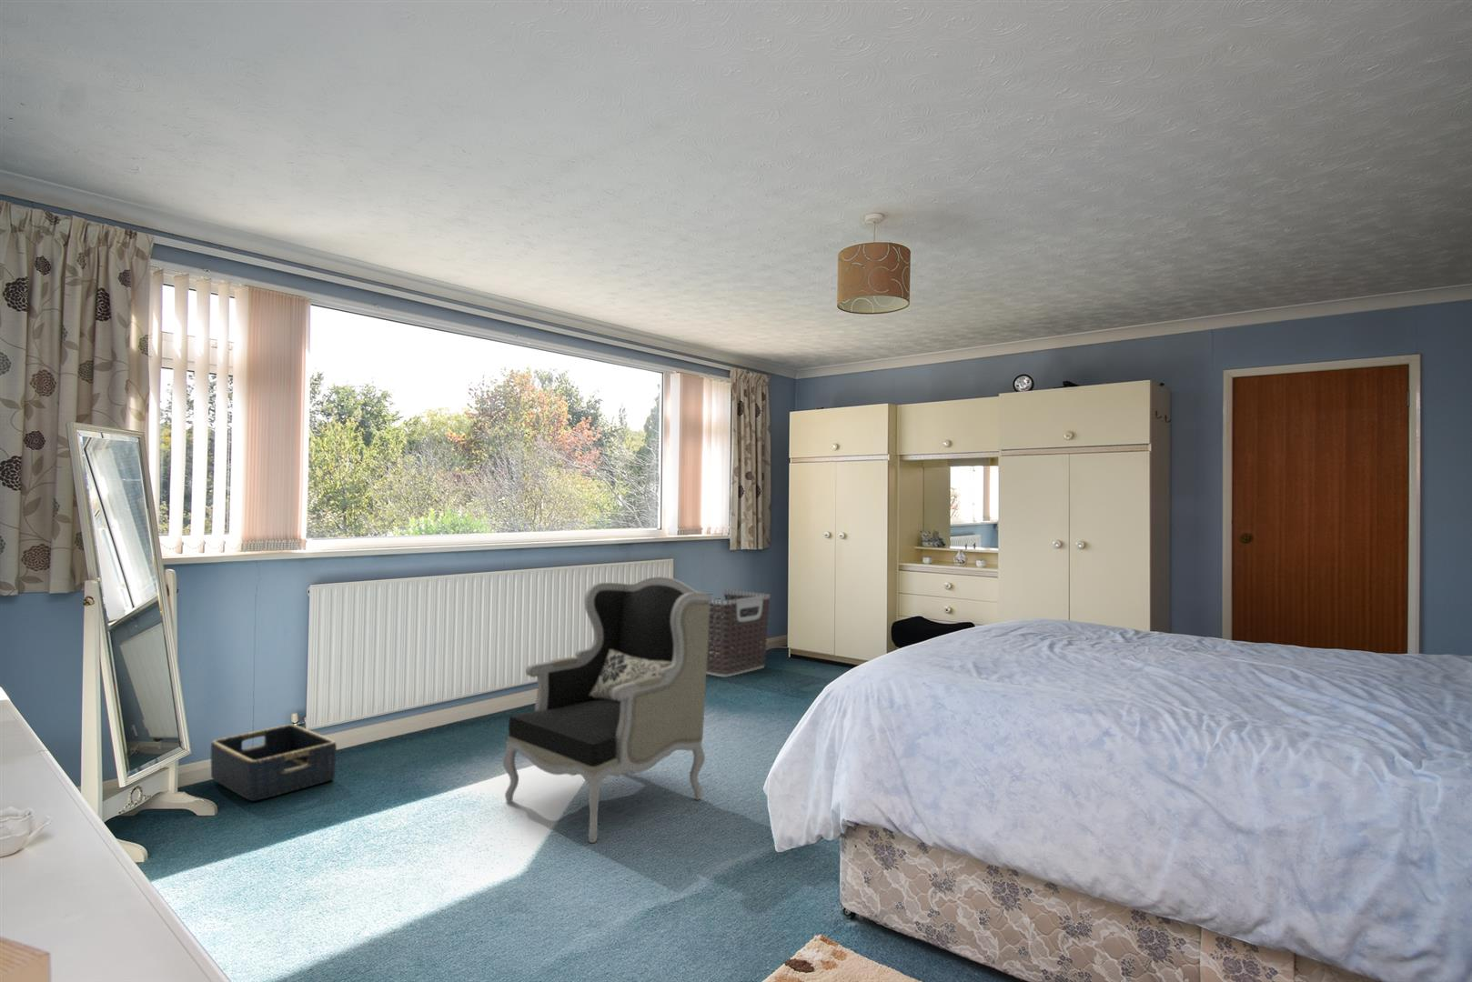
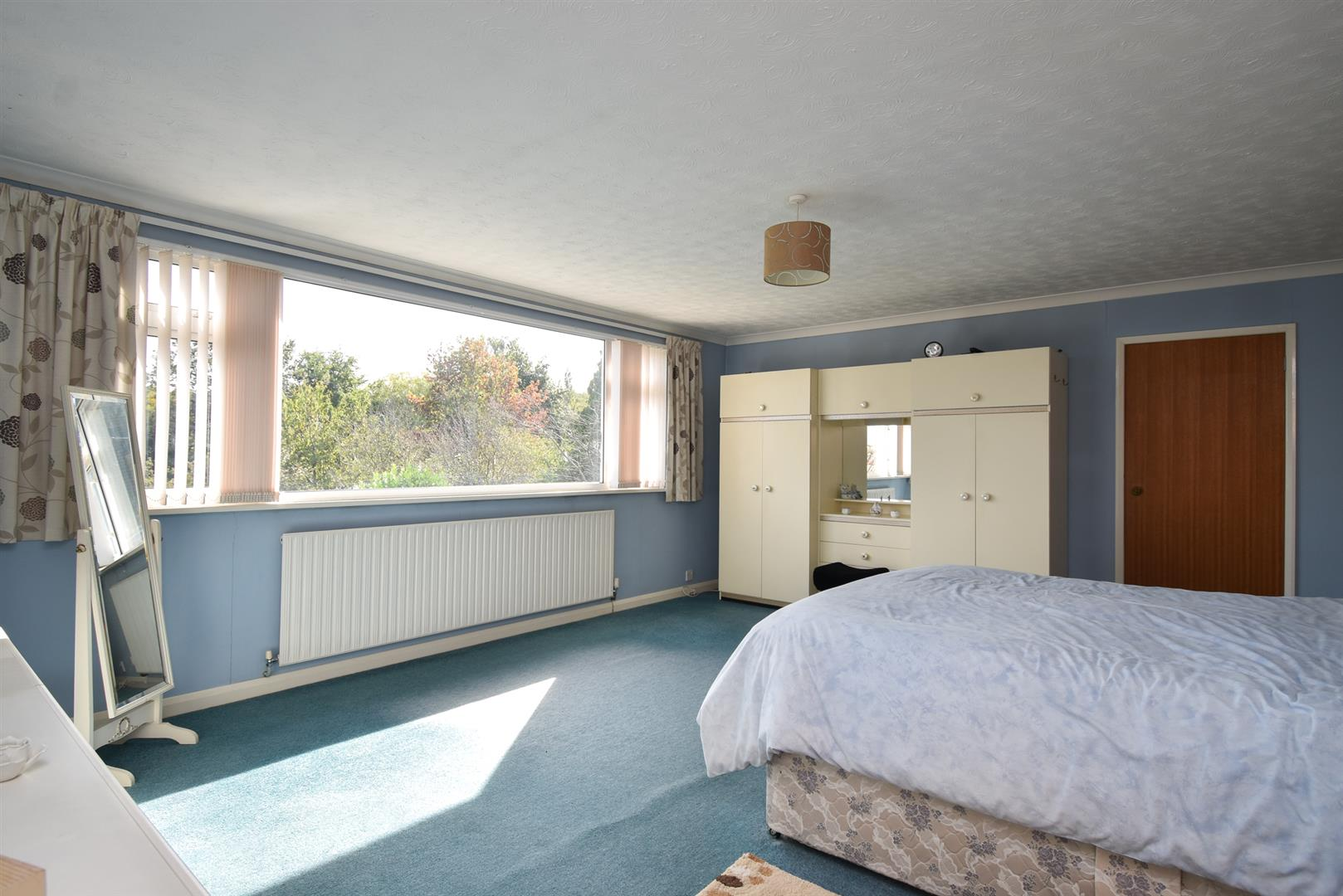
- armchair (609, 689)
- clothes hamper (721, 630)
- basket (273, 761)
